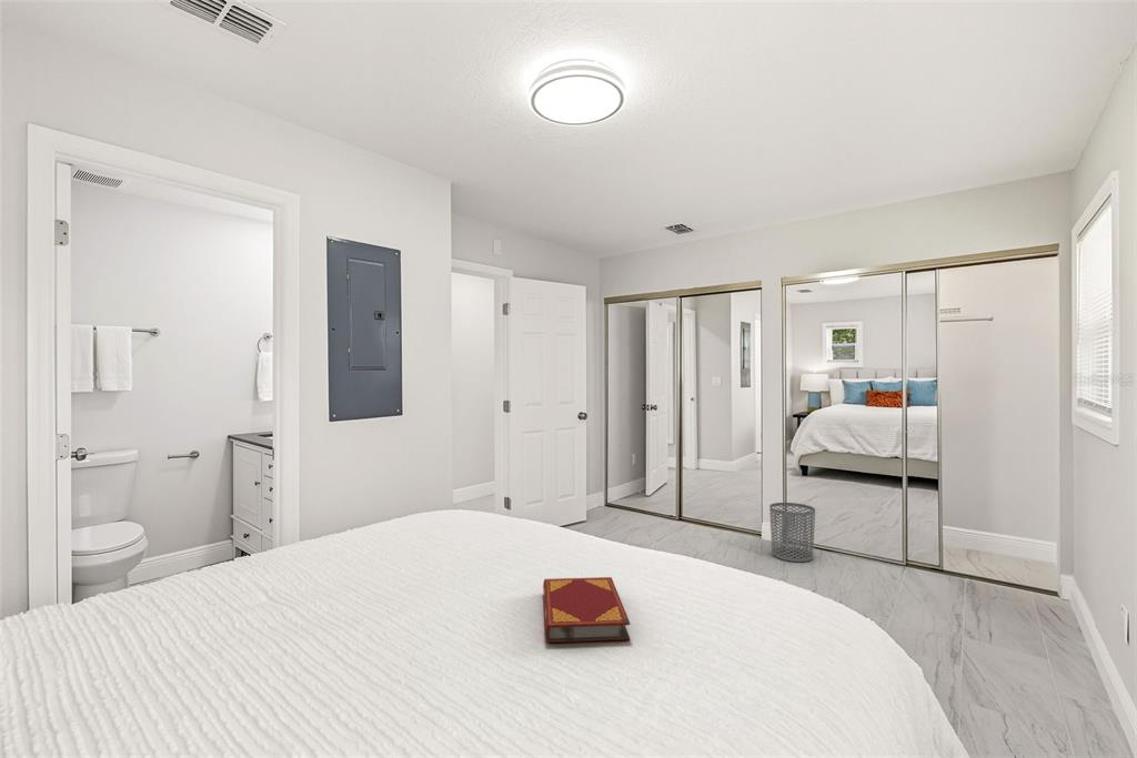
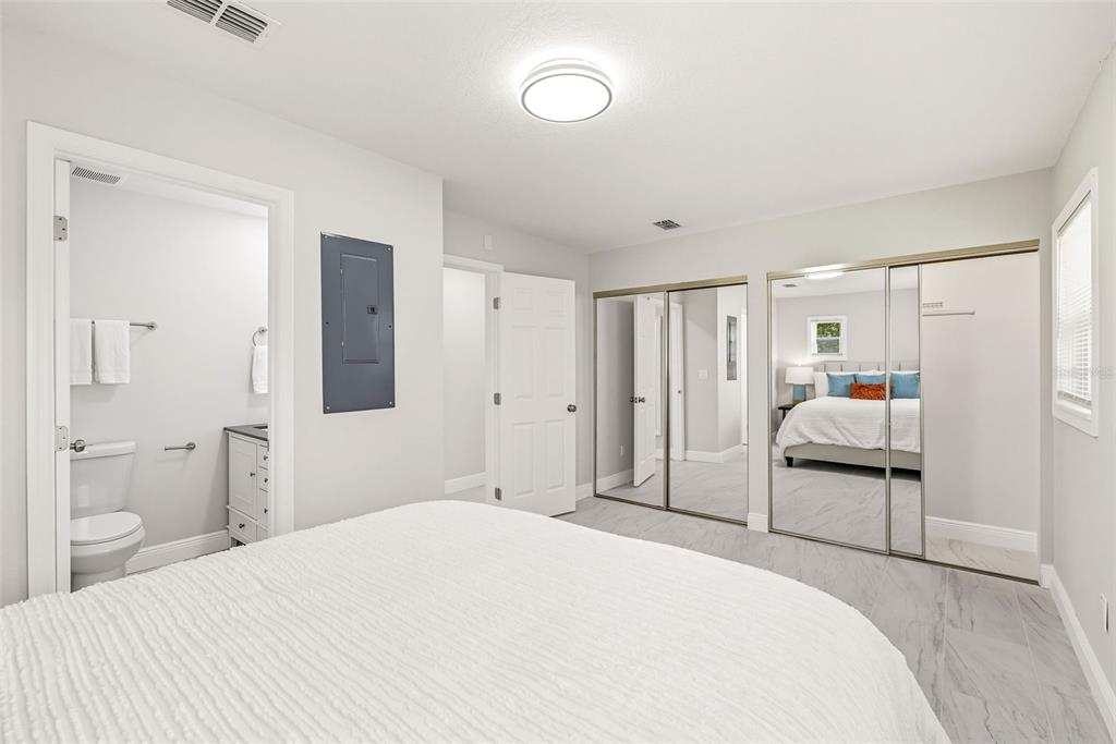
- waste bin (792, 532)
- hardback book (582, 606)
